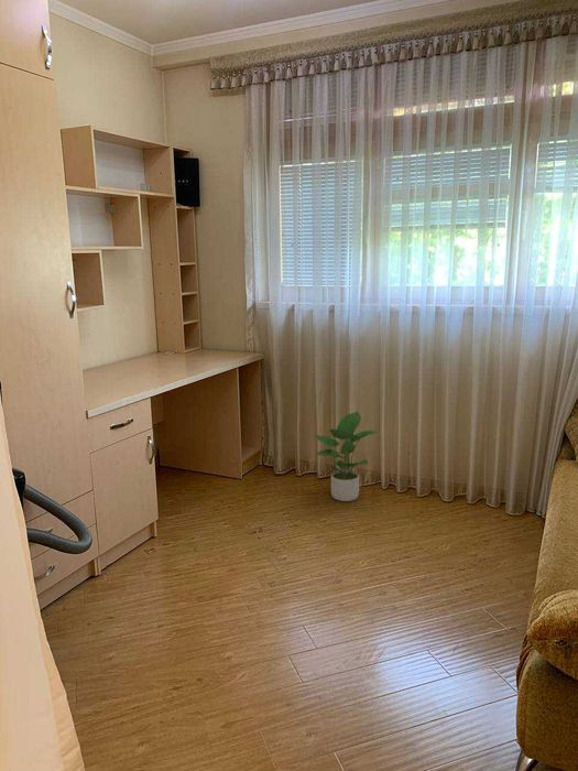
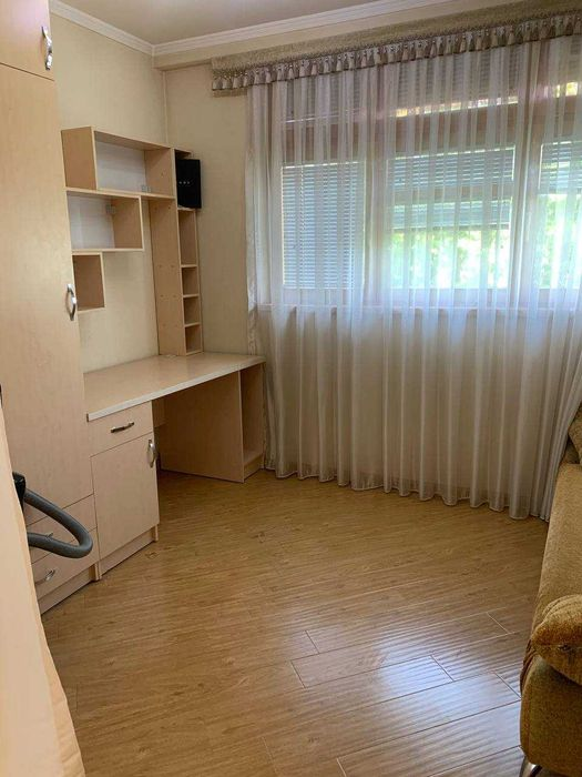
- potted plant (340, 457)
